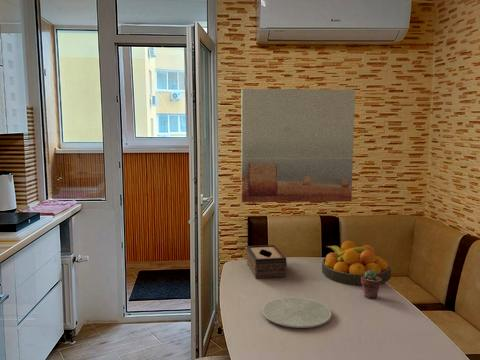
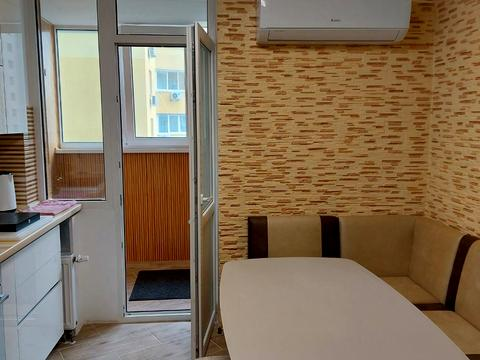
- fruit bowl (356, 259)
- plate (296, 312)
- potted succulent (371, 283)
- tissue box (265, 260)
- wall art (297, 146)
